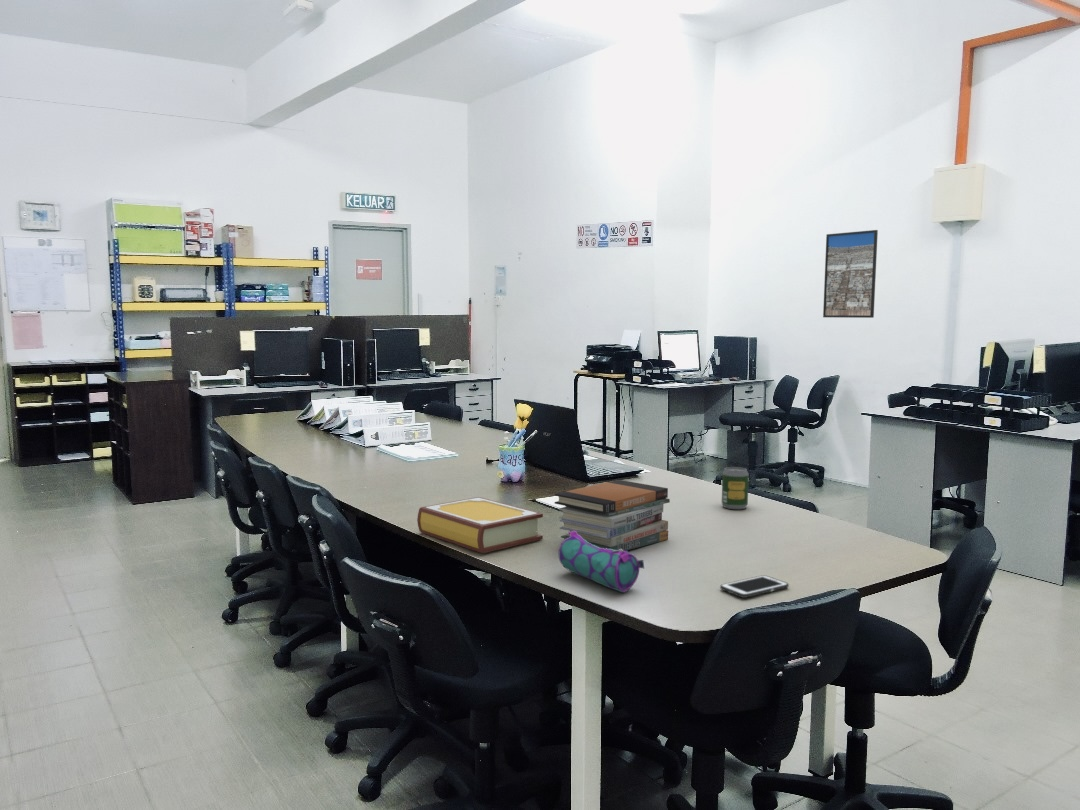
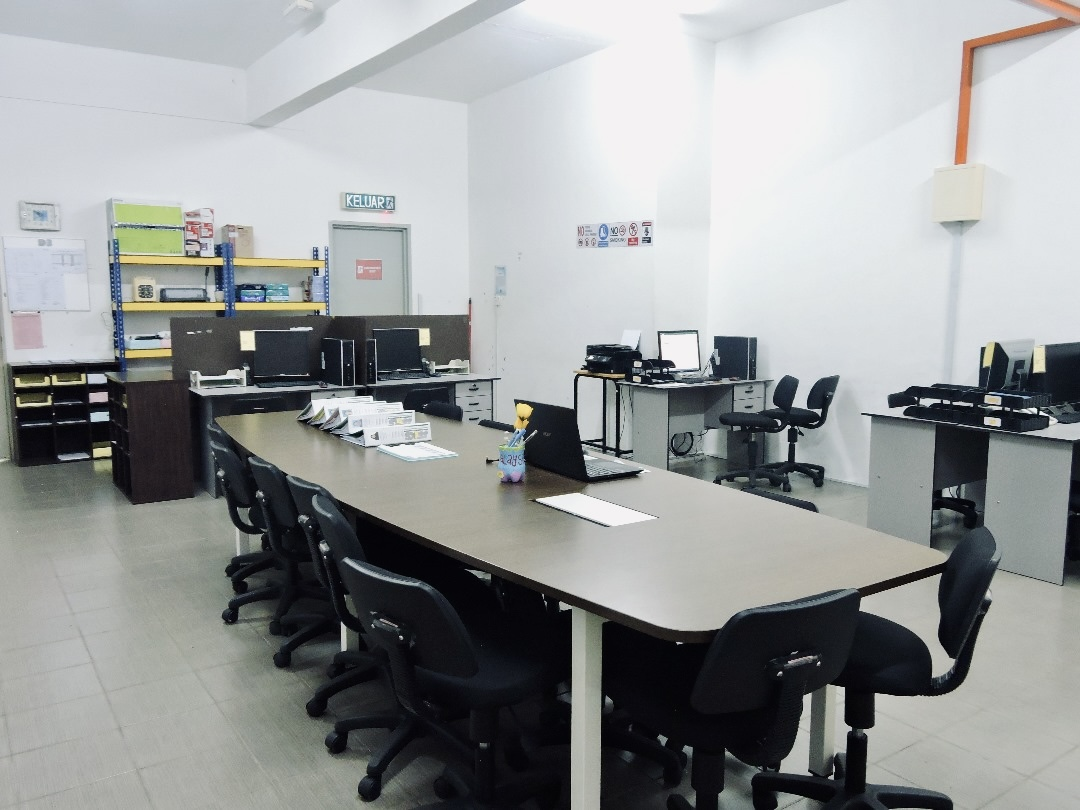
- book (479, 523)
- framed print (849, 275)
- soda can (735, 487)
- cell phone (754, 586)
- pencil case (598, 561)
- book stack (612, 516)
